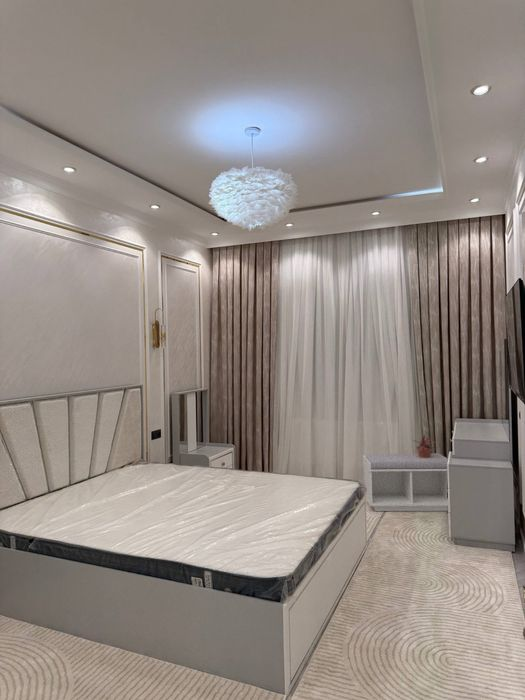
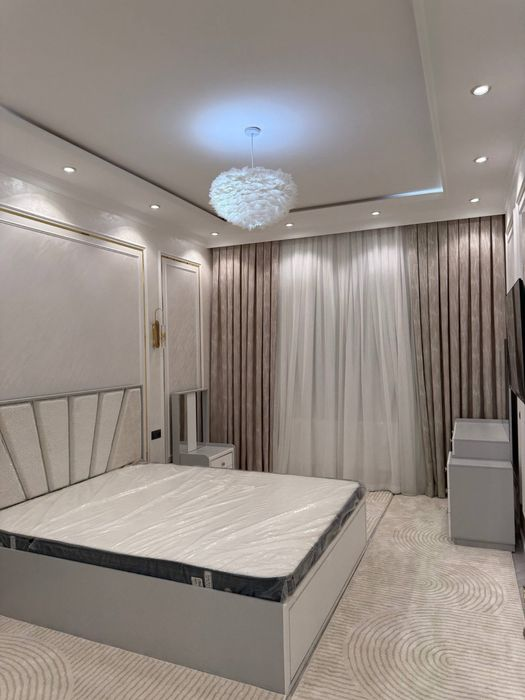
- bench (406, 480)
- potted plant (424, 444)
